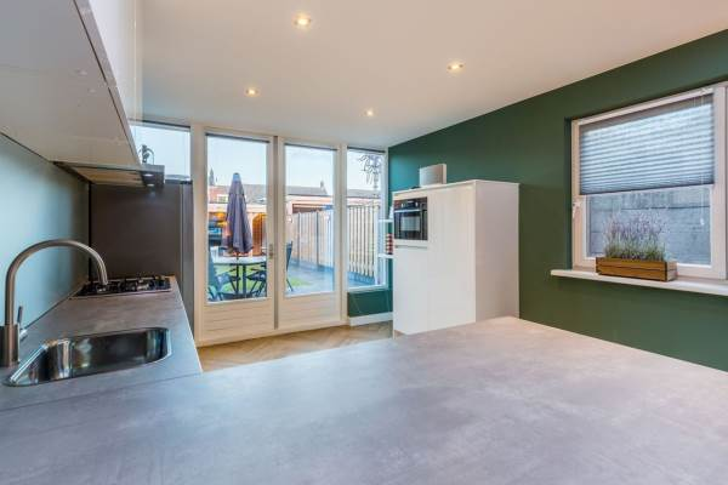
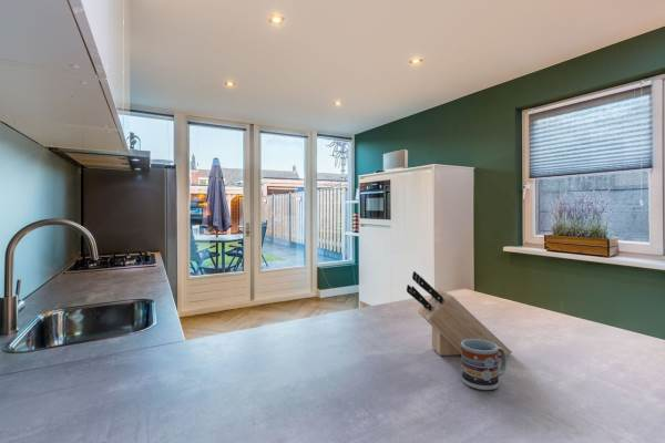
+ cup (484, 362)
+ knife block (456, 311)
